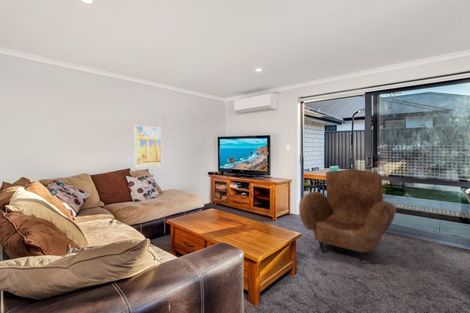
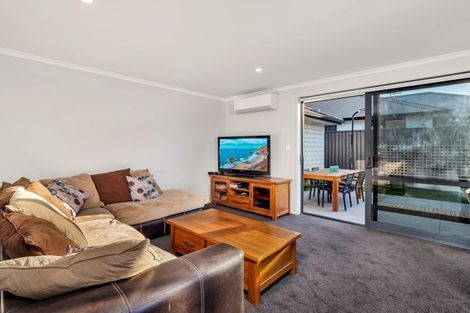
- armchair (346, 210)
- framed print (148, 146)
